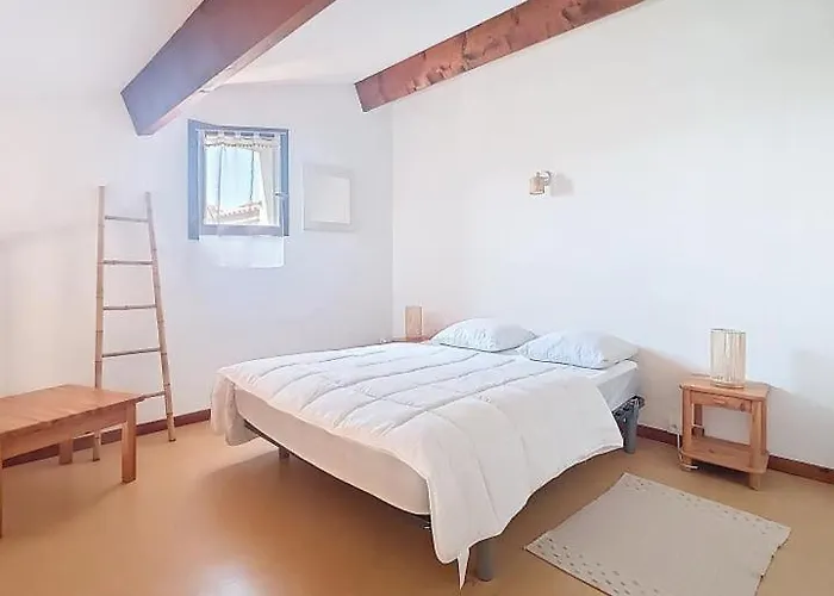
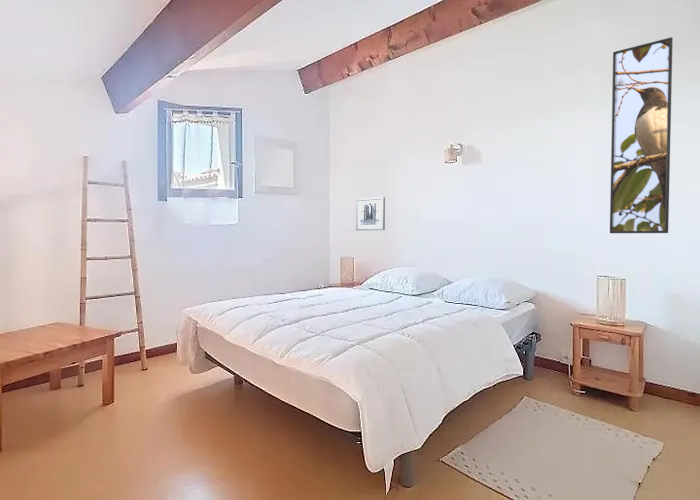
+ wall art (369, 214)
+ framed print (639, 139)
